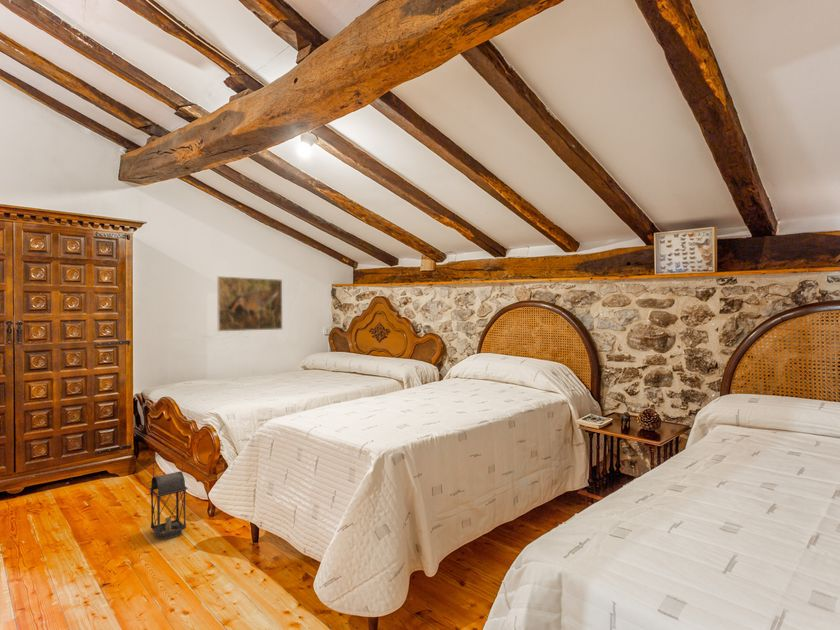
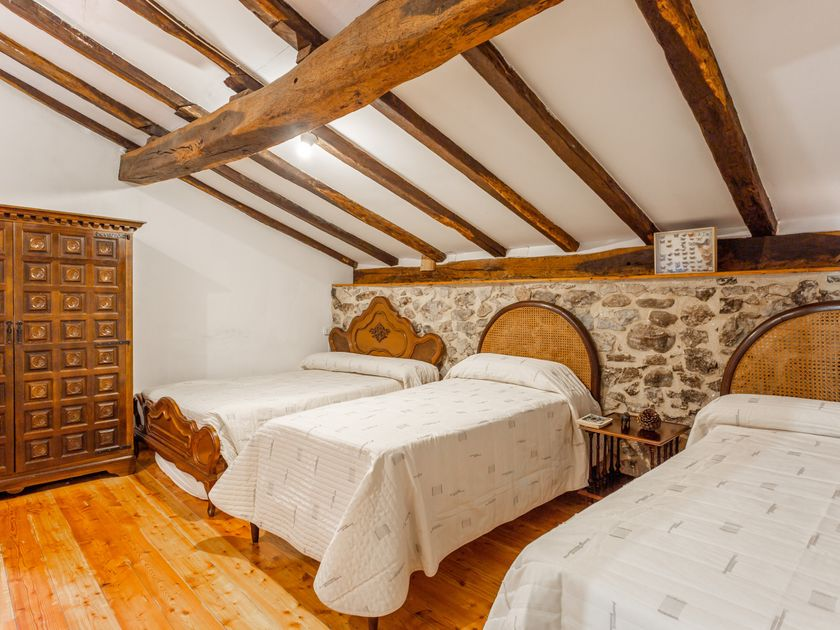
- lantern (168, 492)
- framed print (251, 304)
